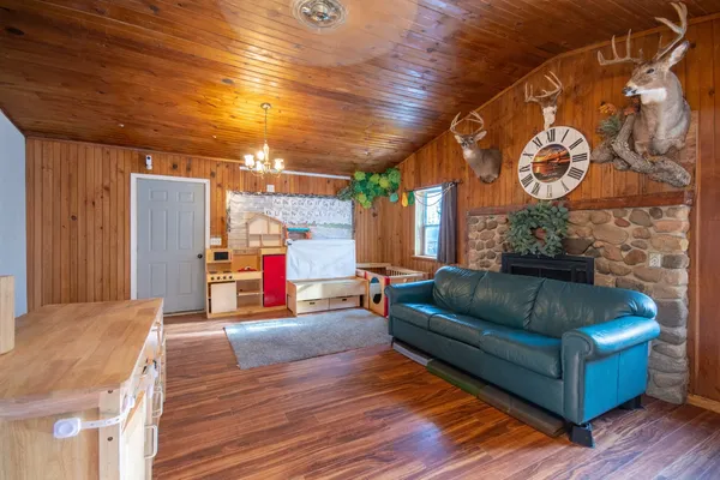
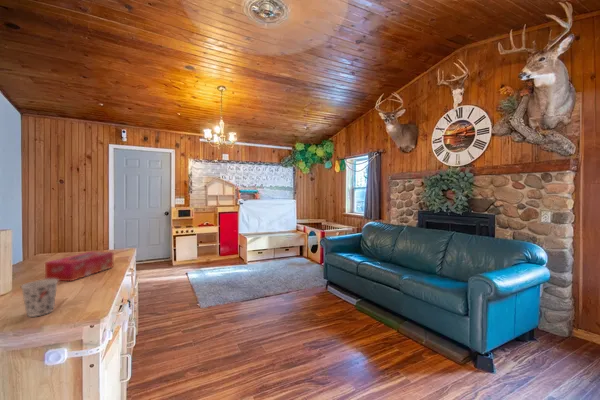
+ cup (40, 297)
+ tissue box (82, 264)
